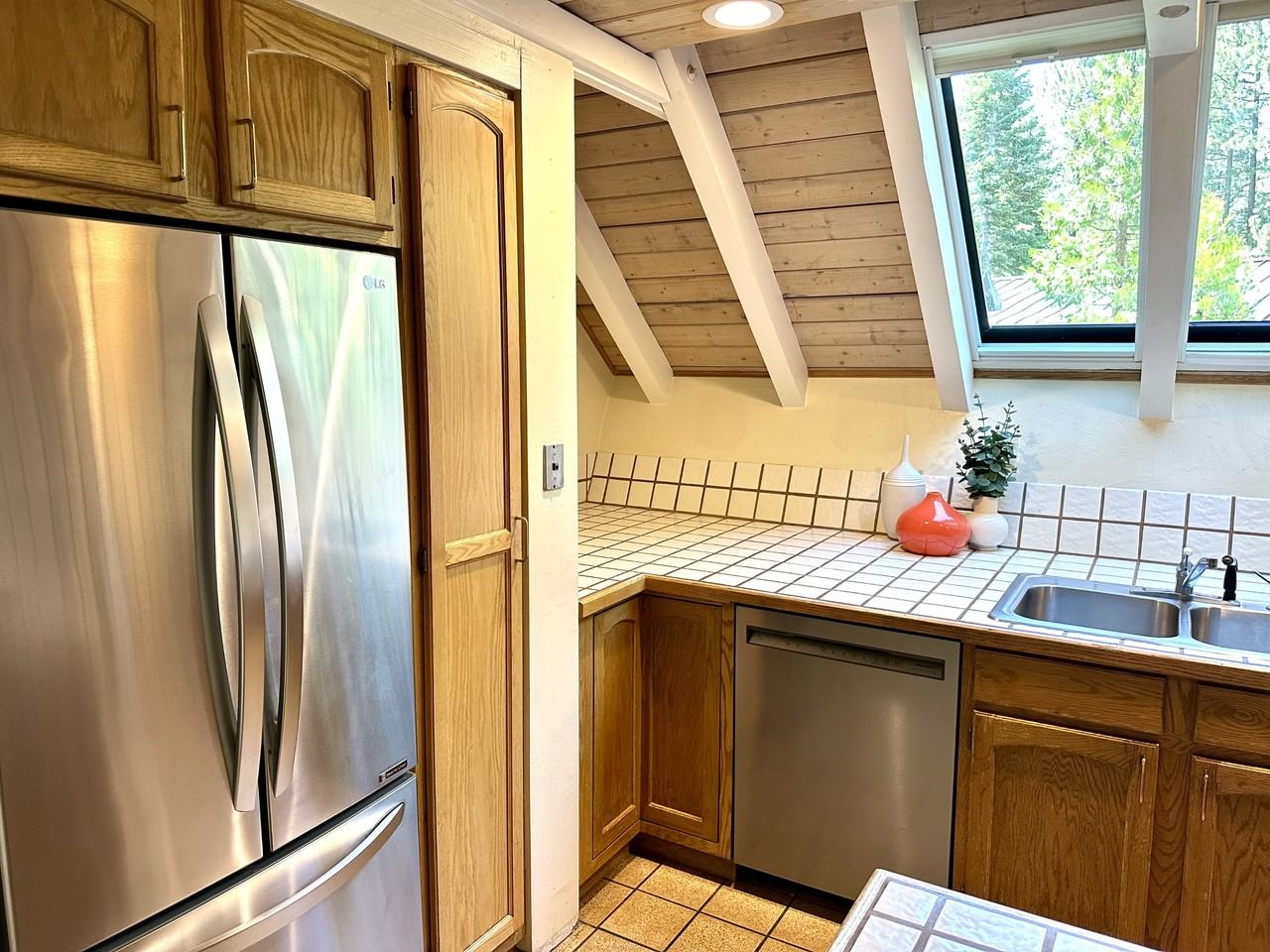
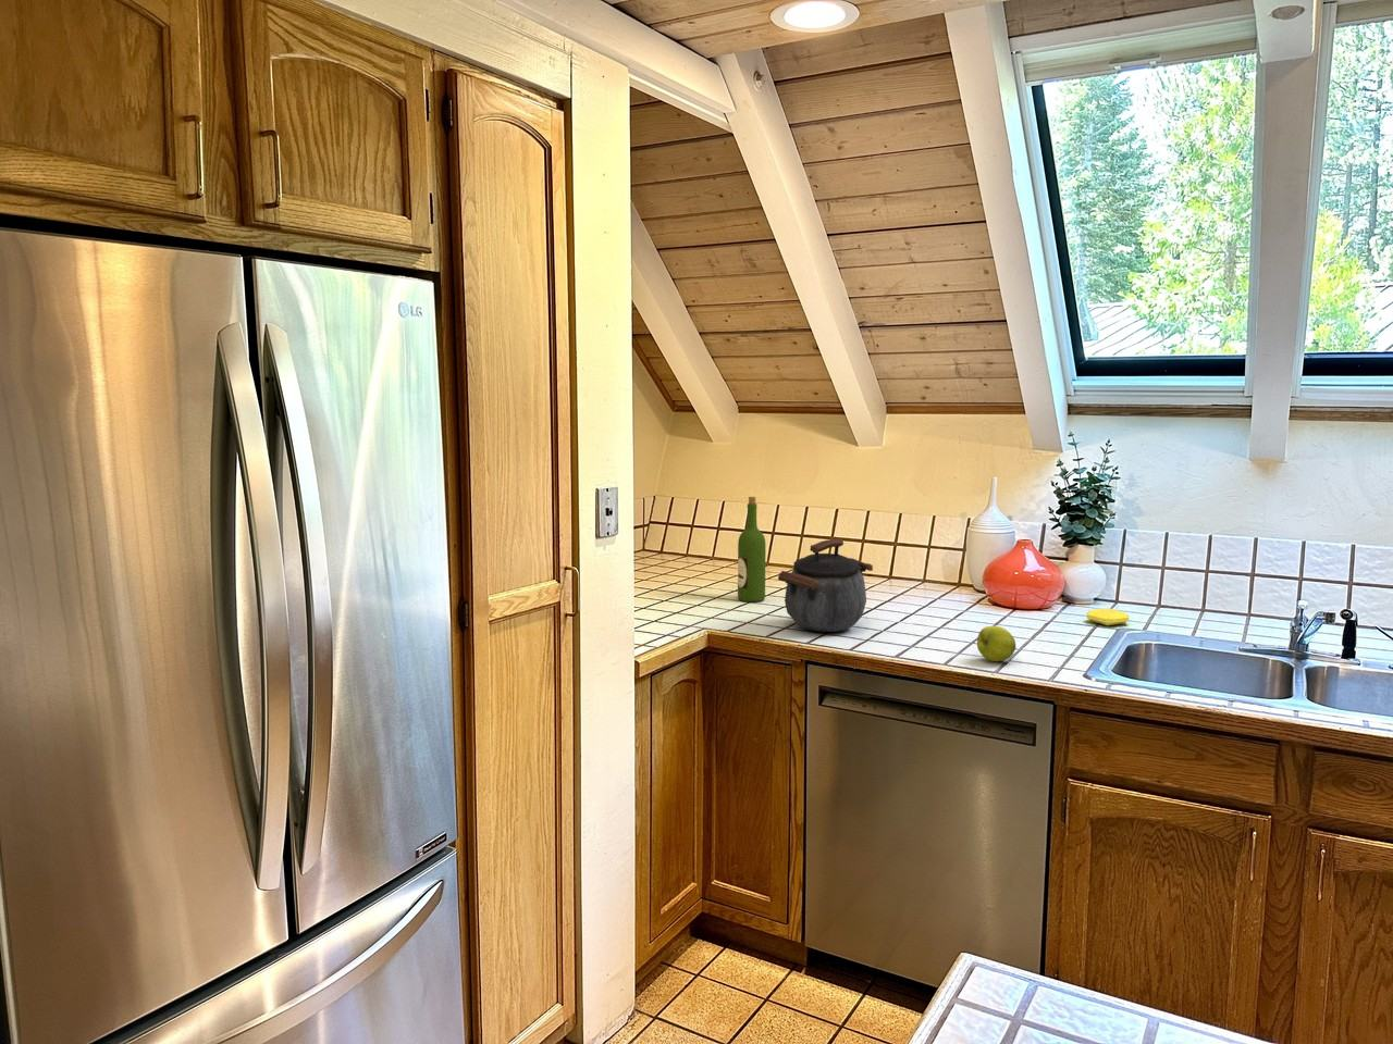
+ kettle (824, 585)
+ wine bottle (751, 548)
+ apple (996, 643)
+ soap bar (1107, 616)
